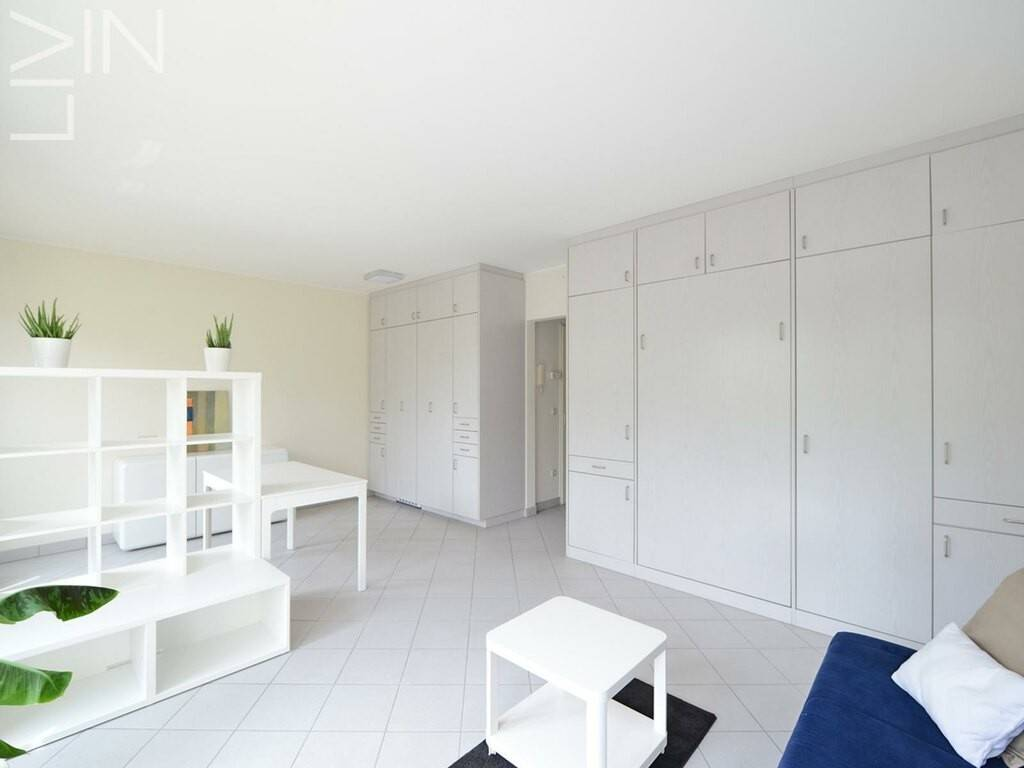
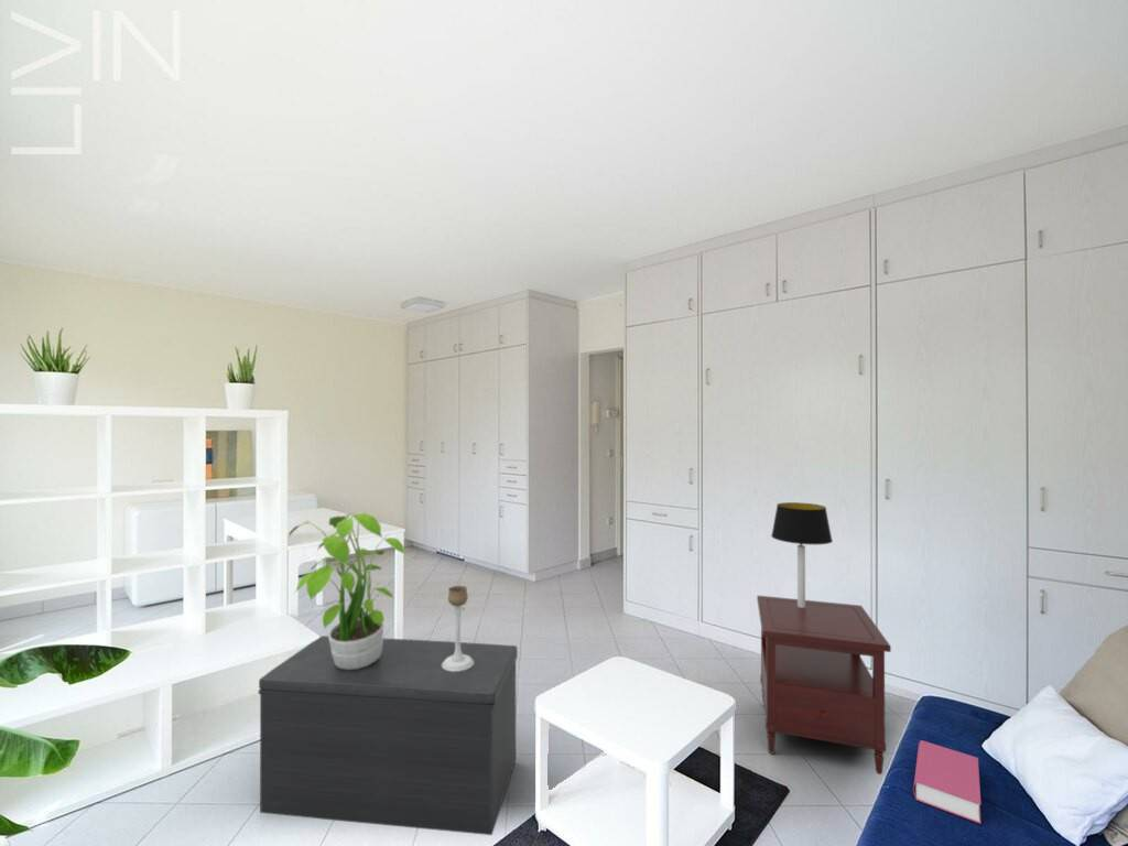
+ candle holder (457, 625)
+ bench (397, 722)
+ table lamp (801, 555)
+ potted plant (350, 583)
+ side table (815, 675)
+ book (946, 777)
